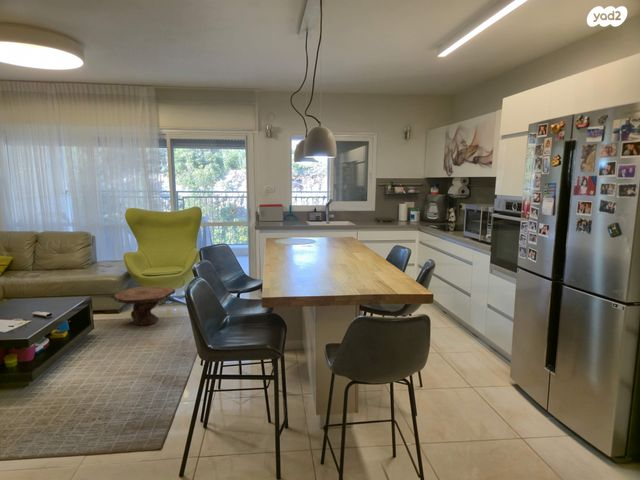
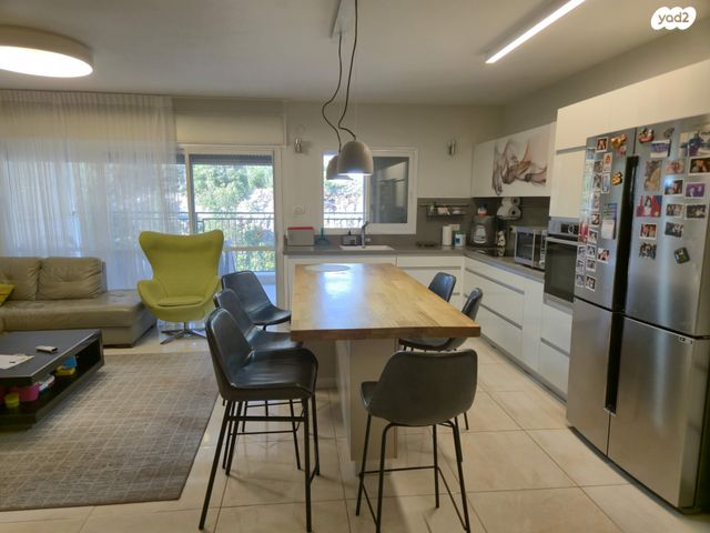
- side table (141, 306)
